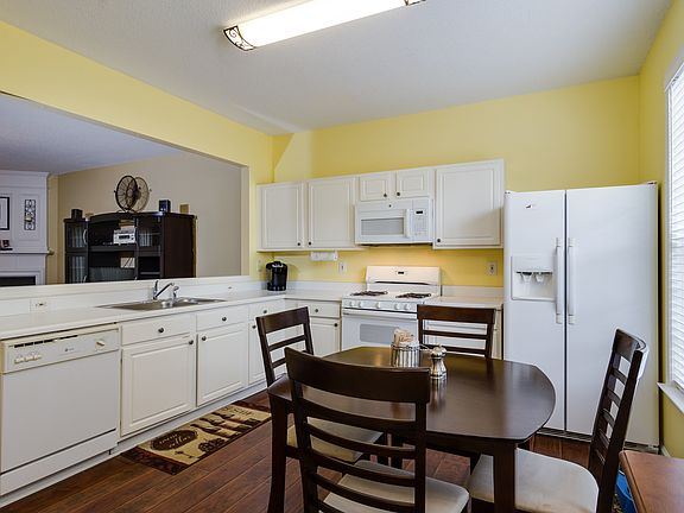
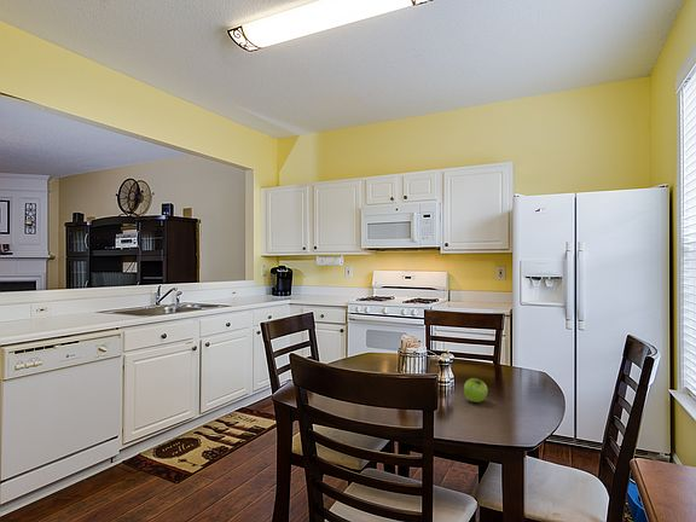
+ fruit (475, 389)
